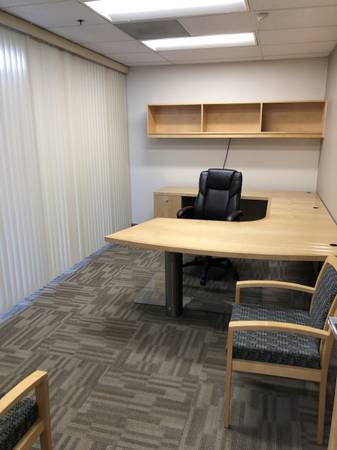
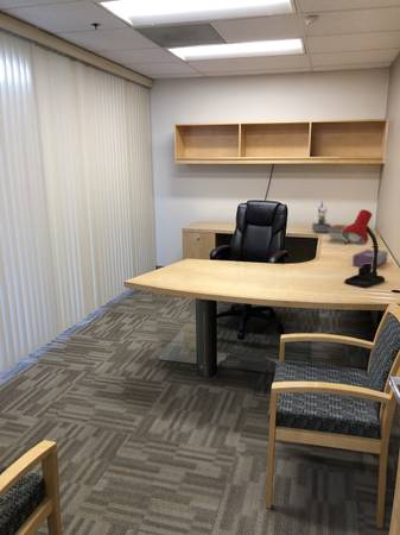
+ book stack (339, 234)
+ tissue box (369, 258)
+ desk lamp (364, 244)
+ potted plant (322, 215)
